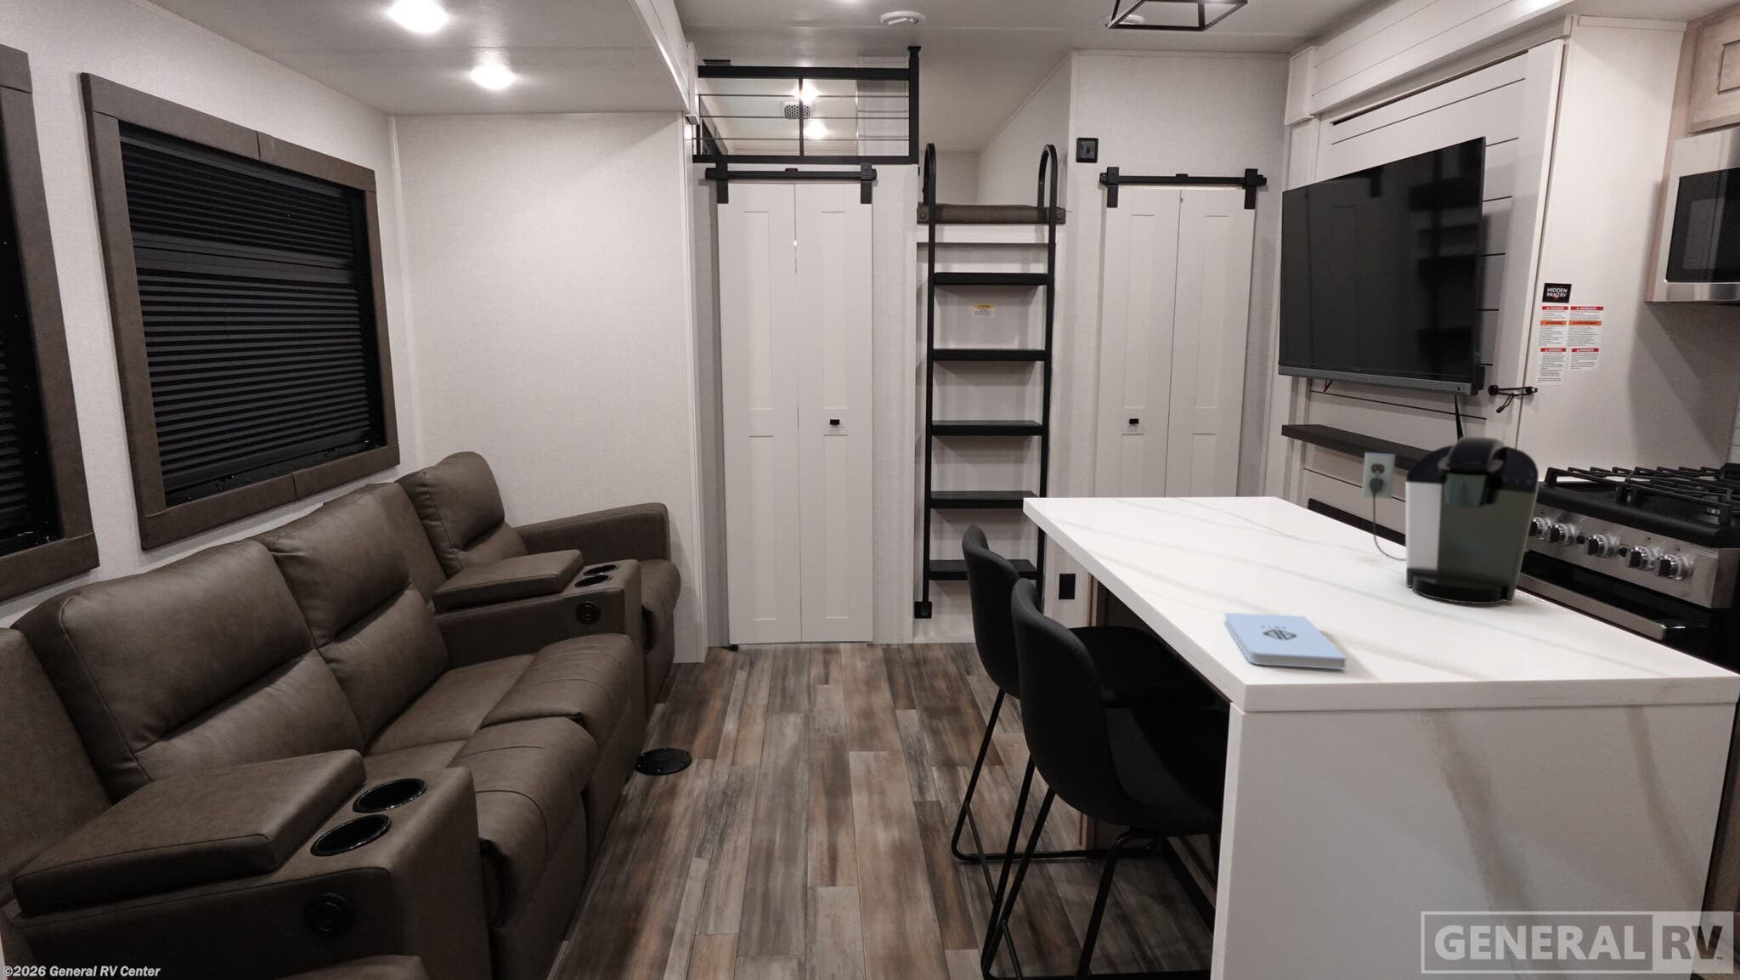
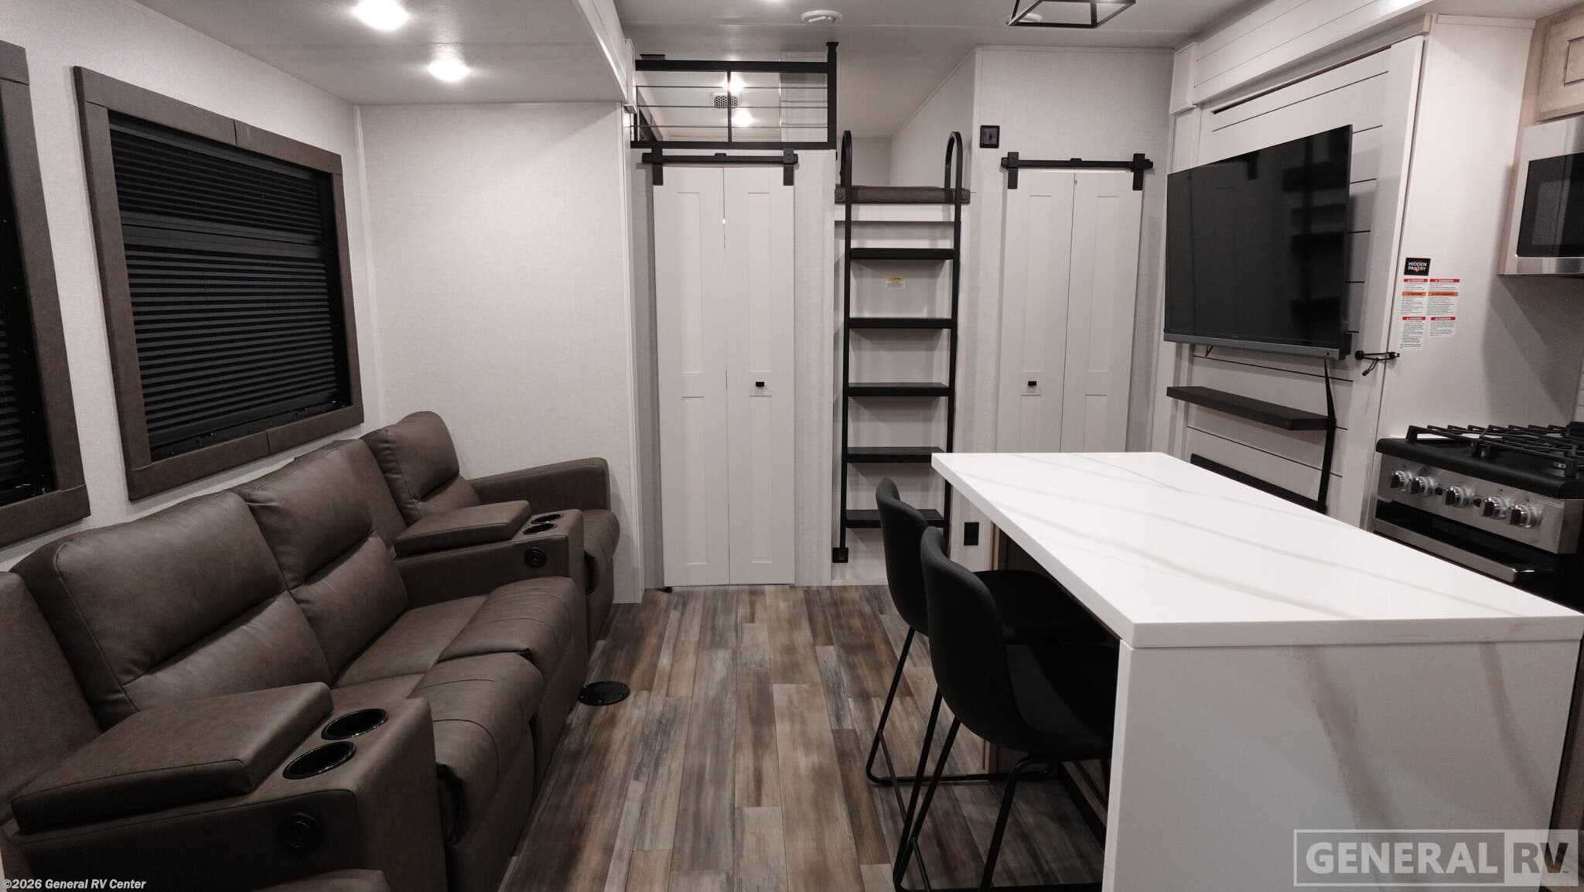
- notepad (1279, 638)
- coffee maker (1434, 510)
